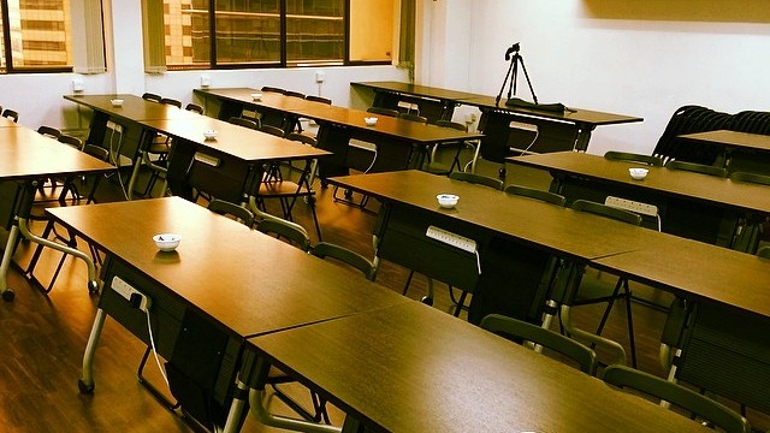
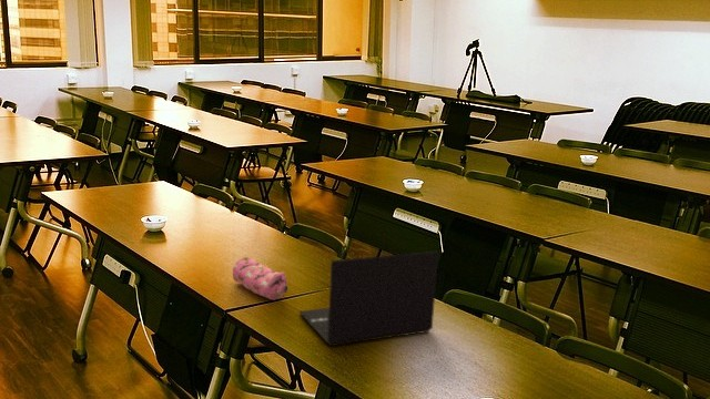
+ pencil case (258, 277)
+ laptop (366, 284)
